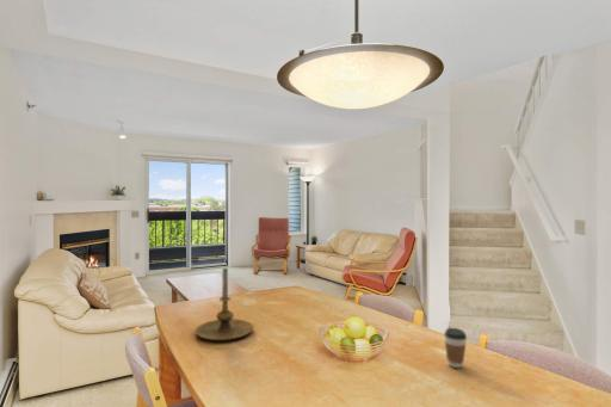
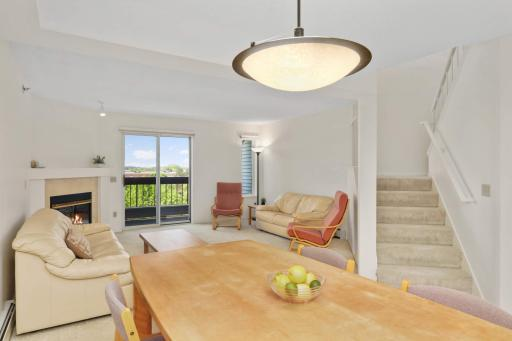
- candle holder (224, 300)
- coffee cup (455, 347)
